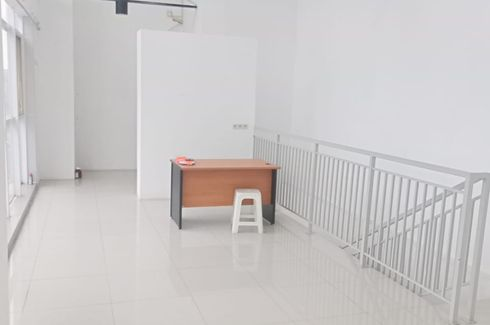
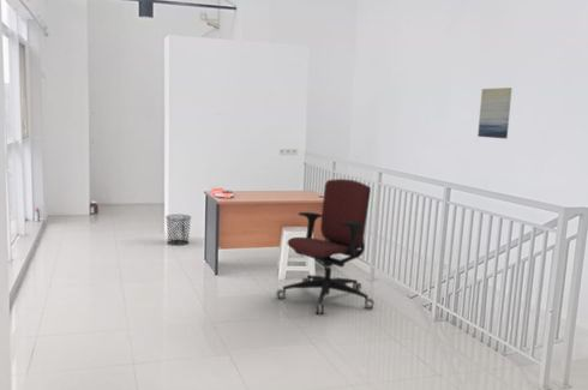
+ waste bin (178, 230)
+ wall art (493, 113)
+ office chair (332, 240)
